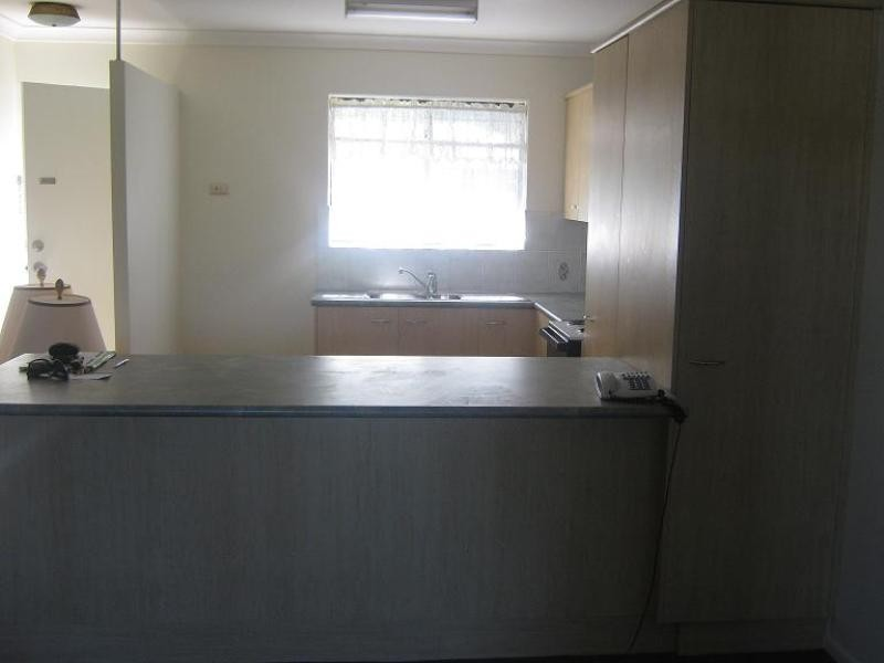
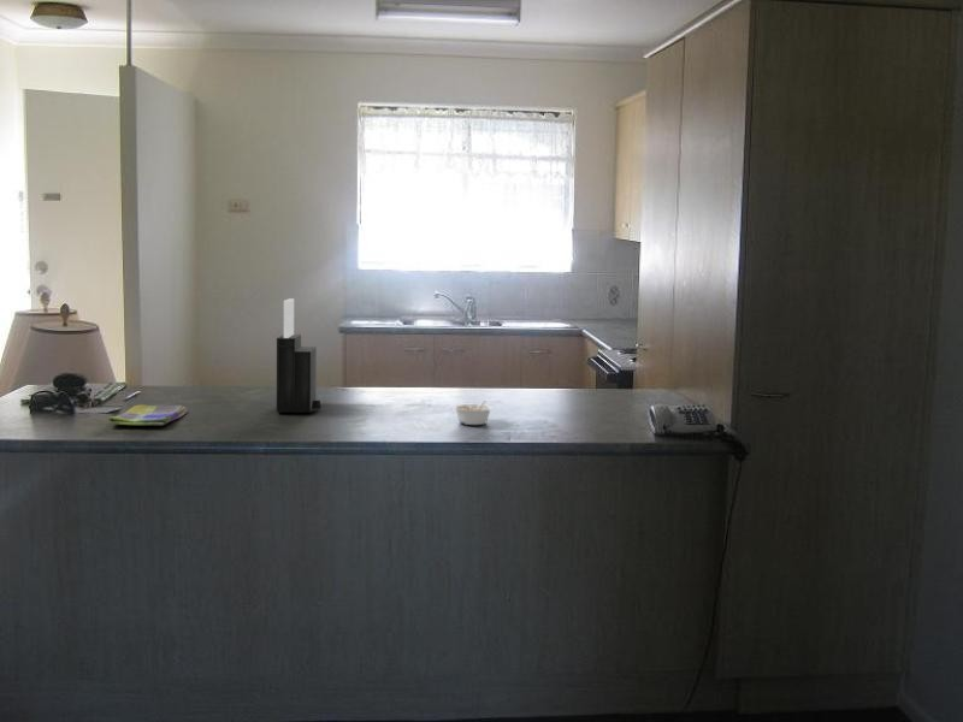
+ legume (472, 413)
+ knife block (300, 354)
+ dish towel (148, 414)
